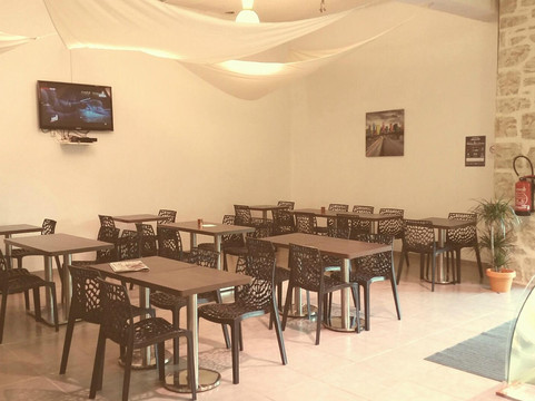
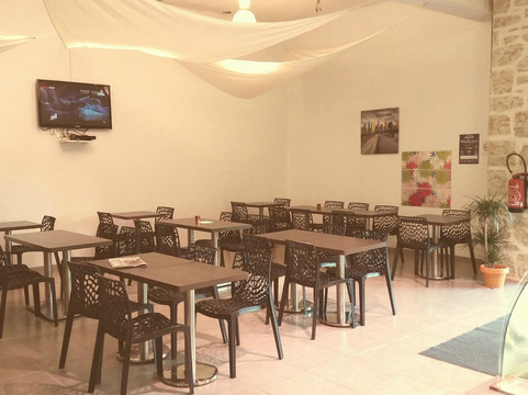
+ wall art (425, 179)
